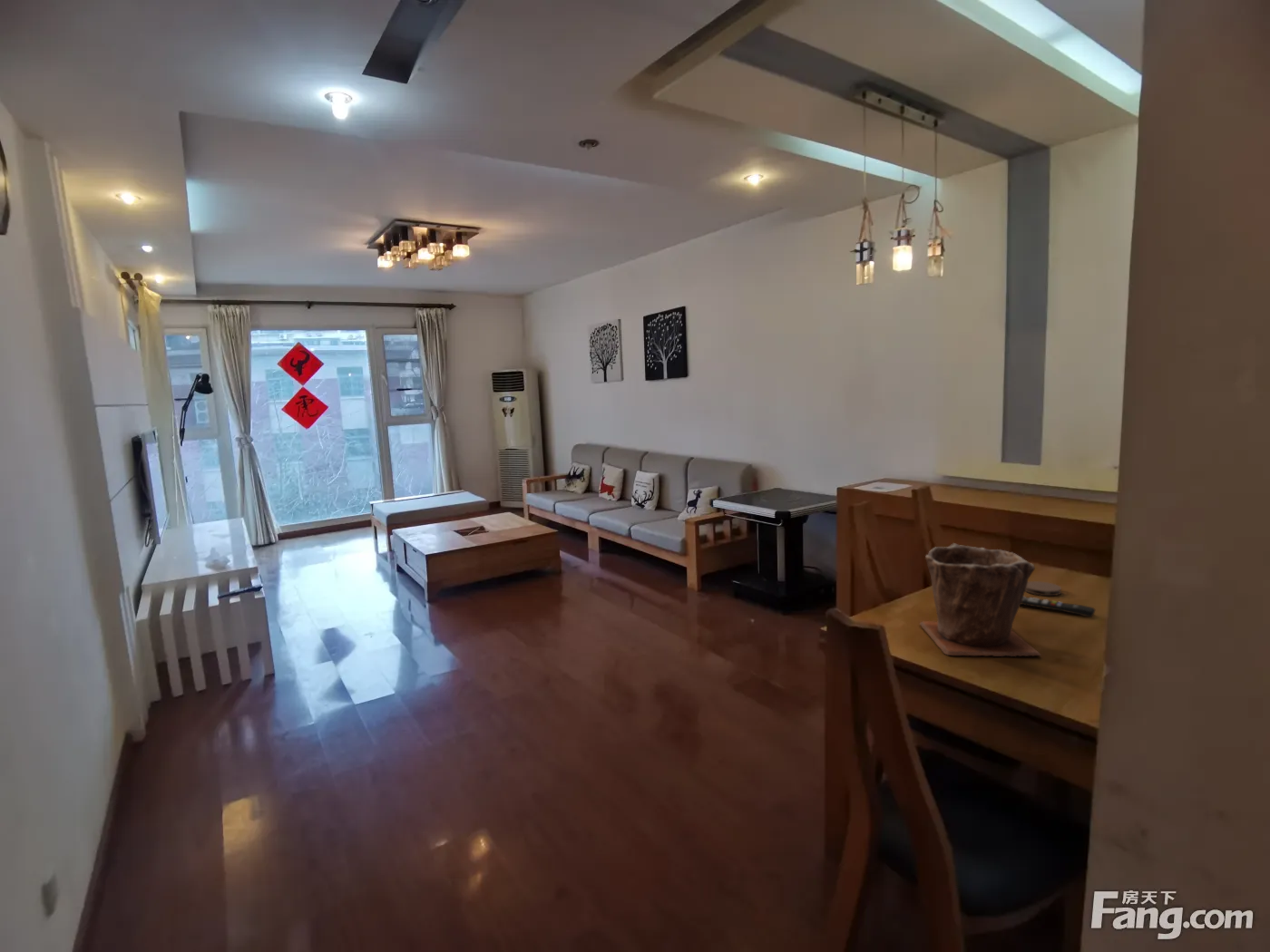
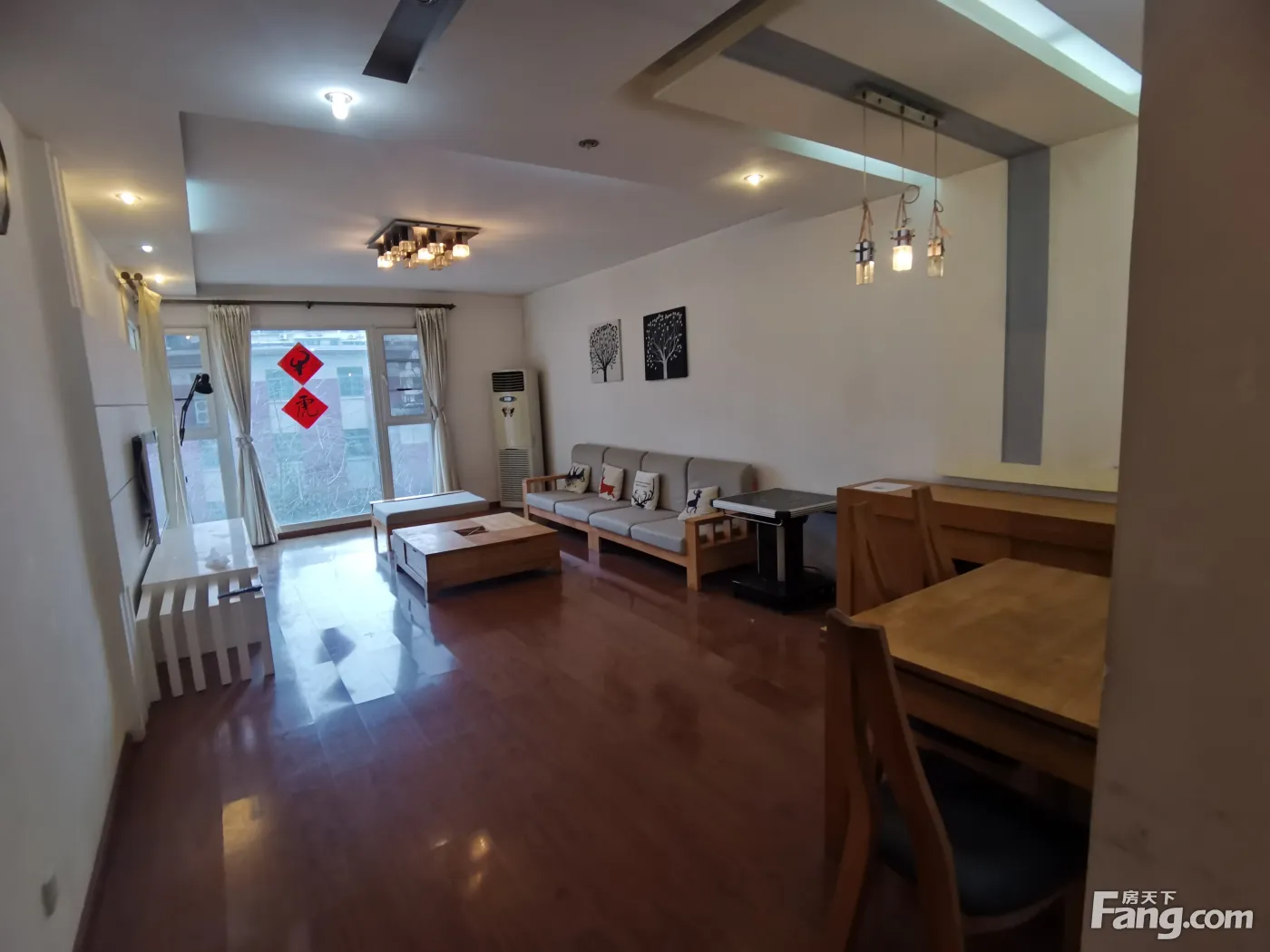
- coaster (1041, 588)
- remote control (1044, 604)
- plant pot (977, 596)
